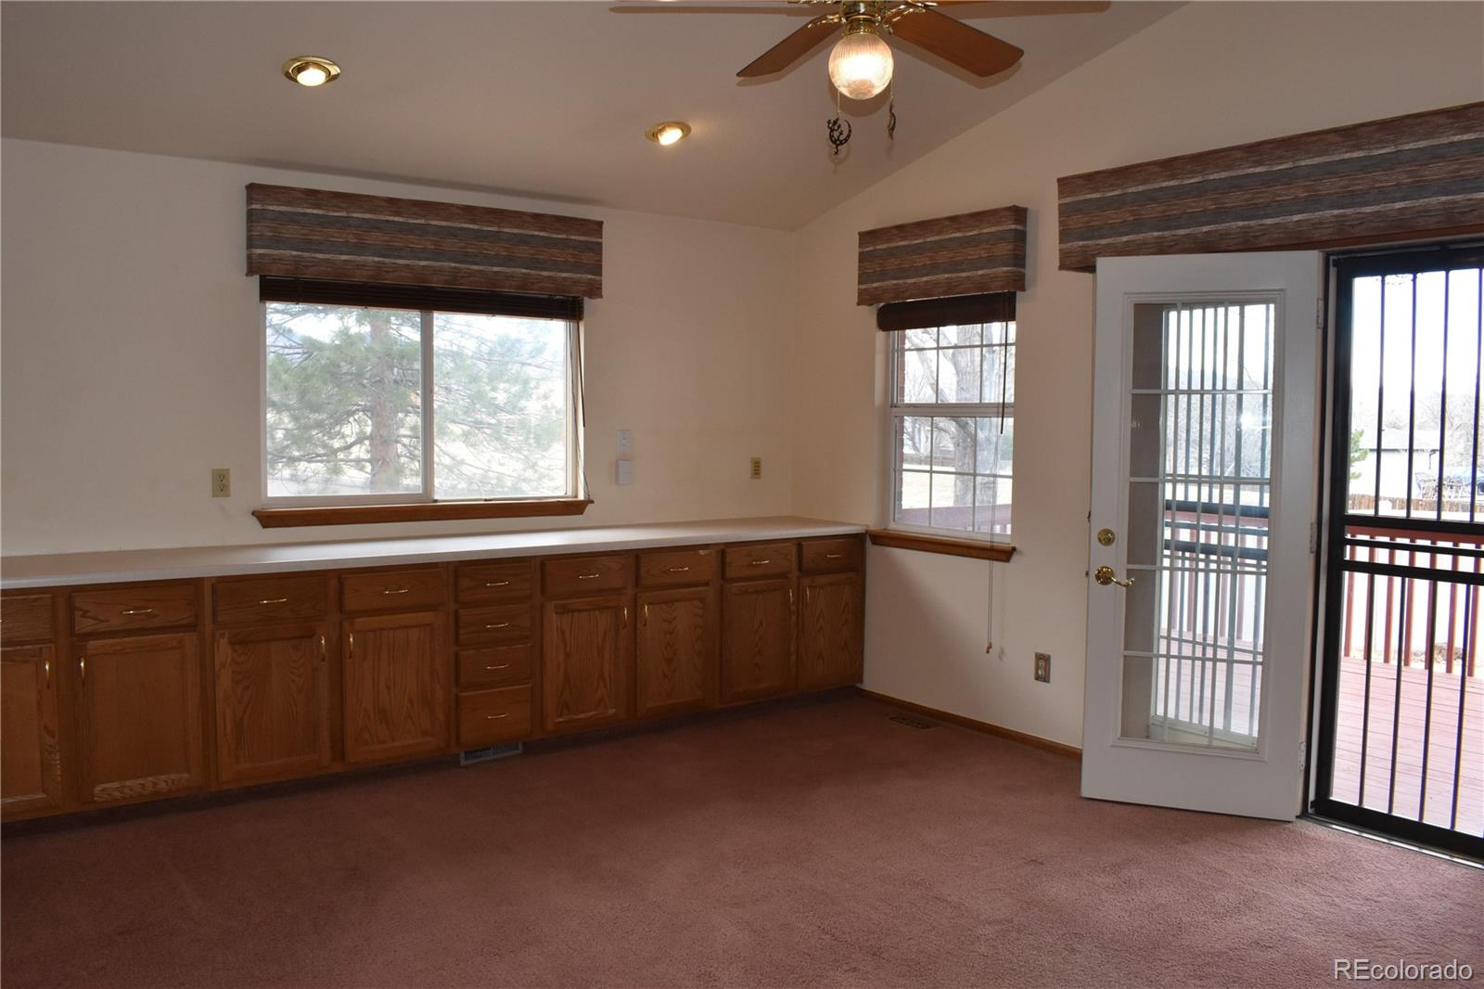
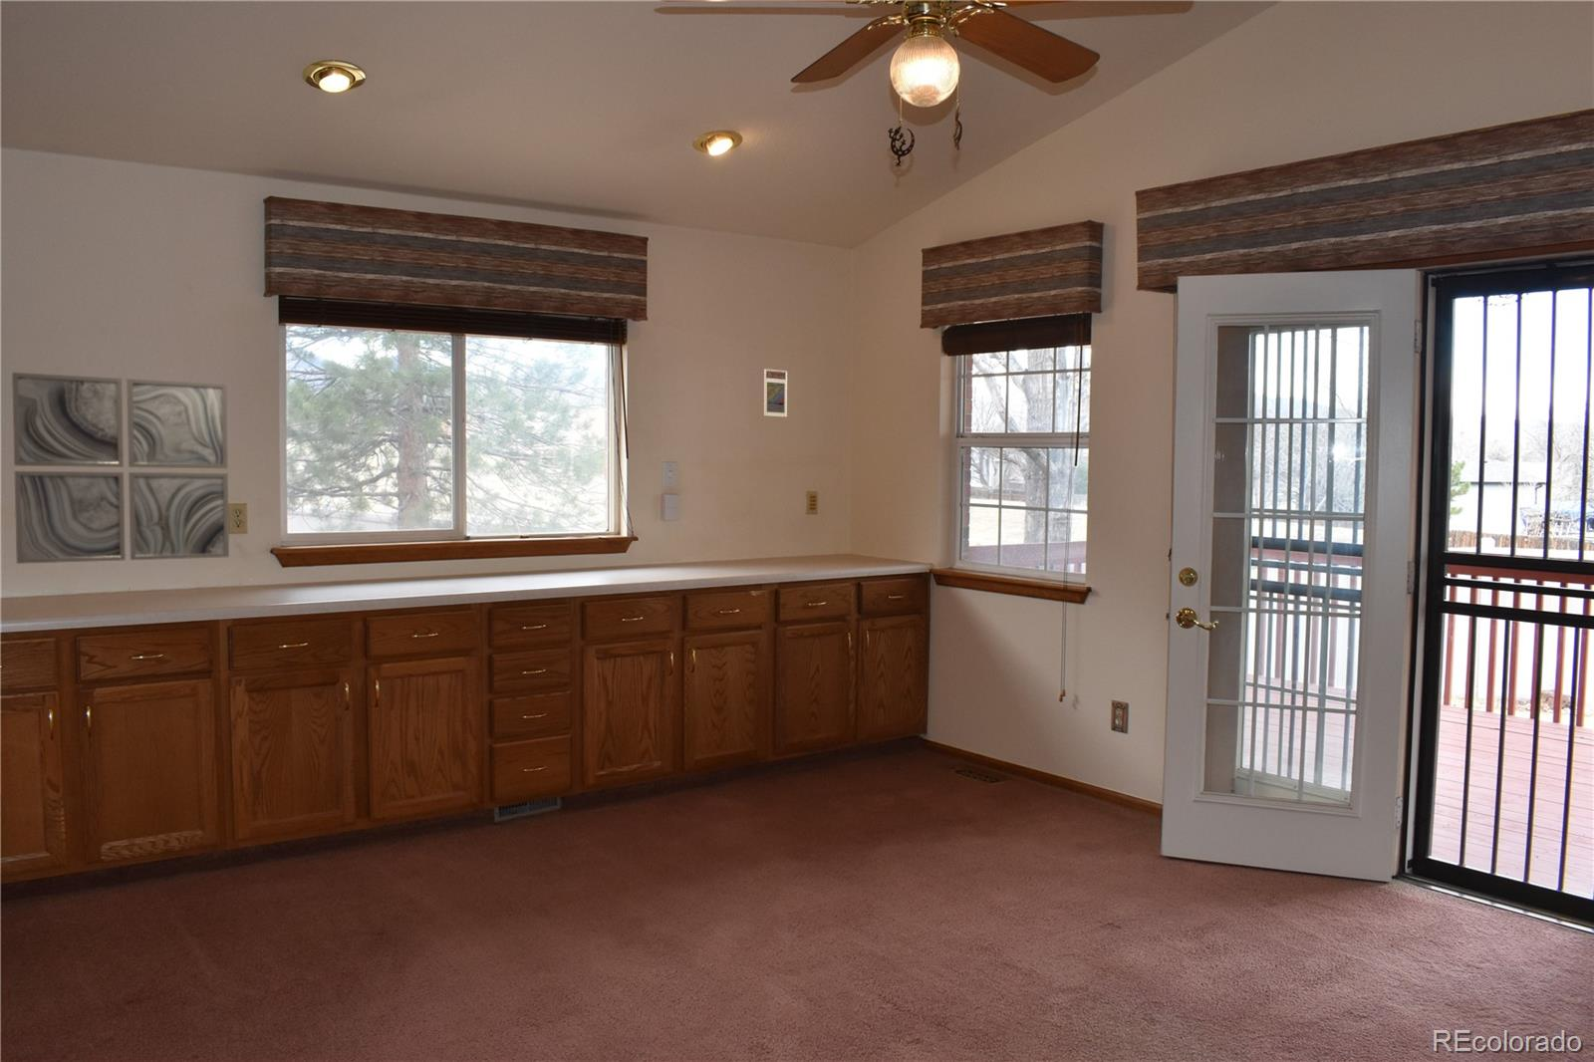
+ wall art (128, 466)
+ trading card display case (775, 392)
